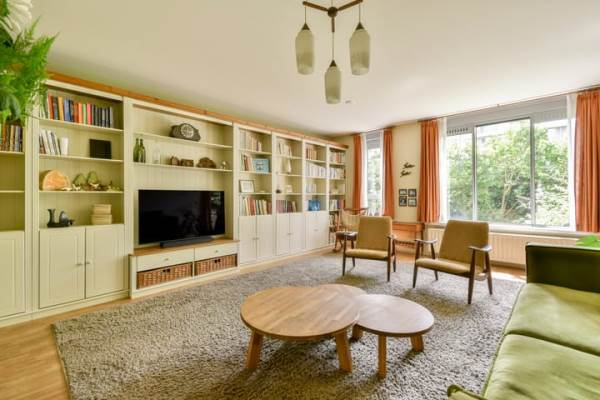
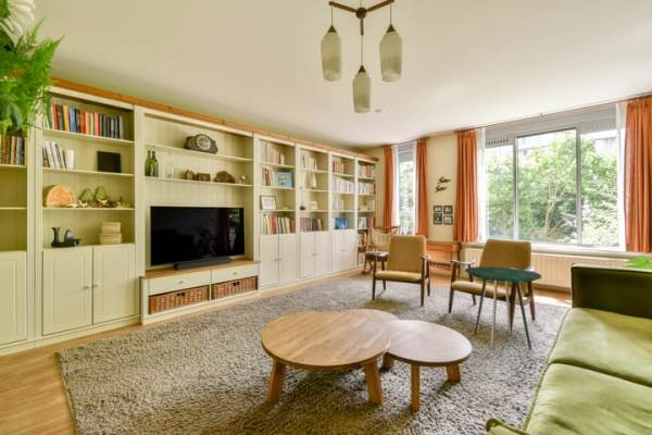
+ side table (496, 306)
